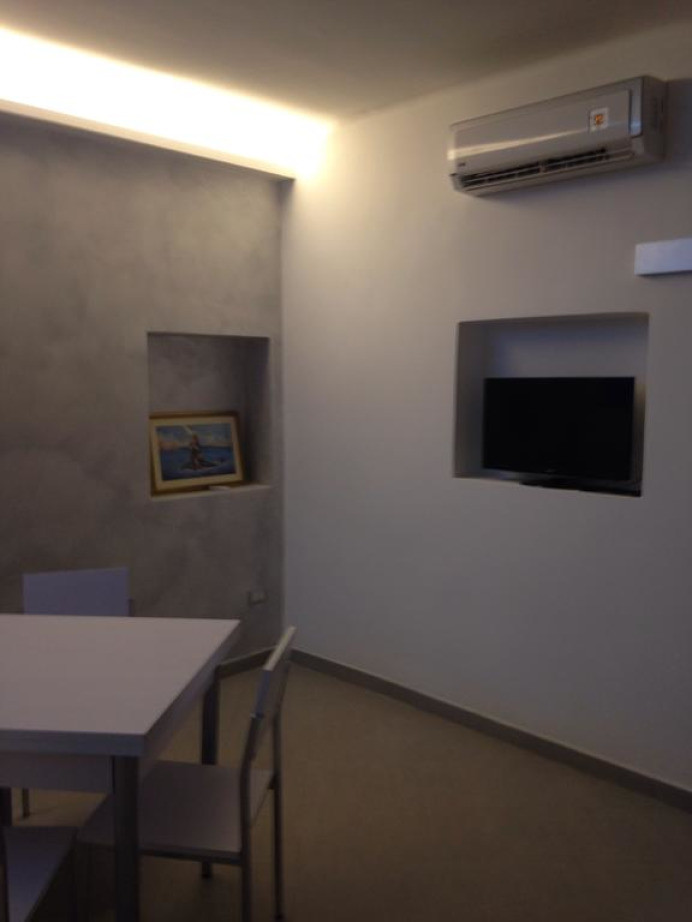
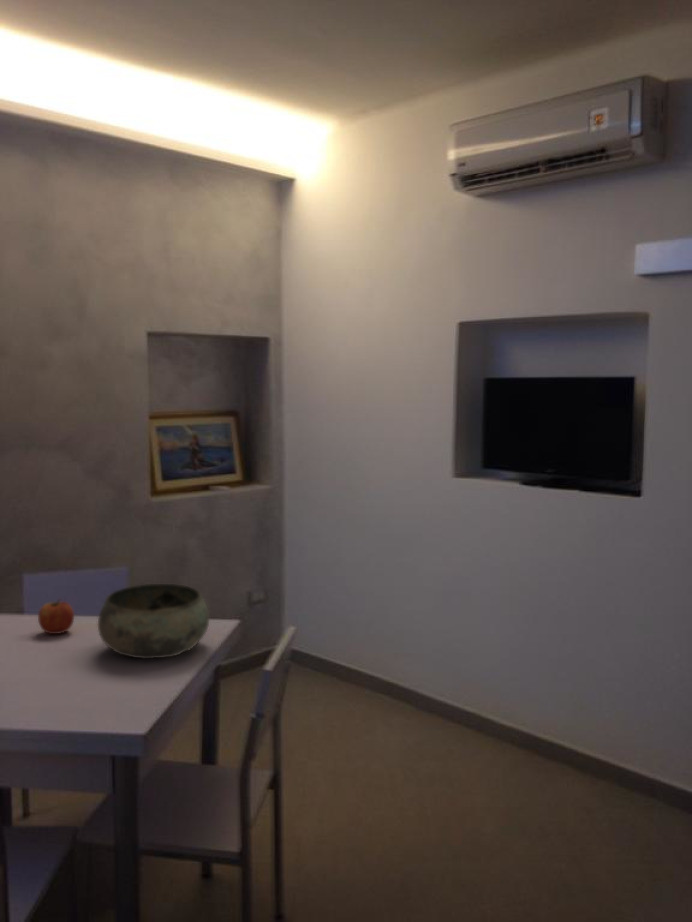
+ fruit (56, 615)
+ bowl (154, 621)
